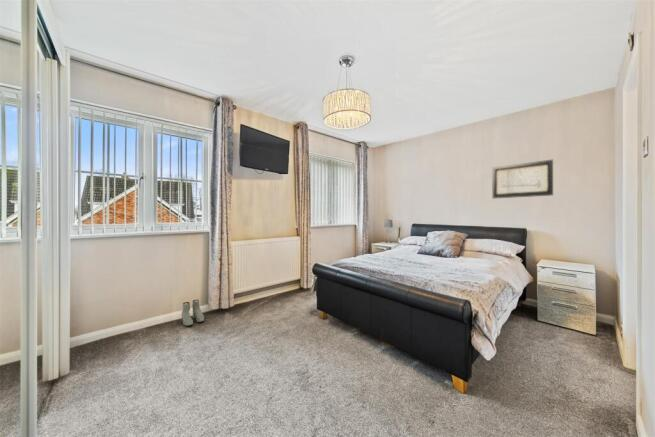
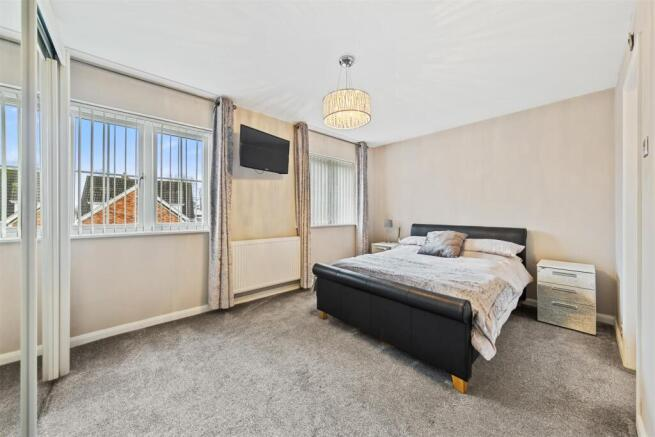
- boots (193, 311)
- wall art (520, 180)
